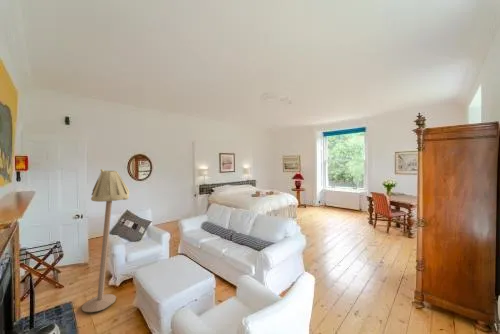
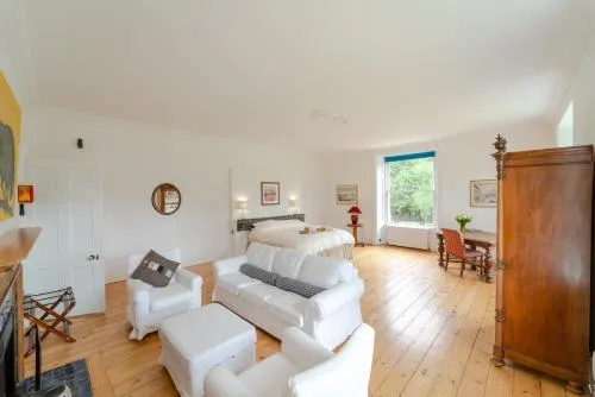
- floor lamp (107, 234)
